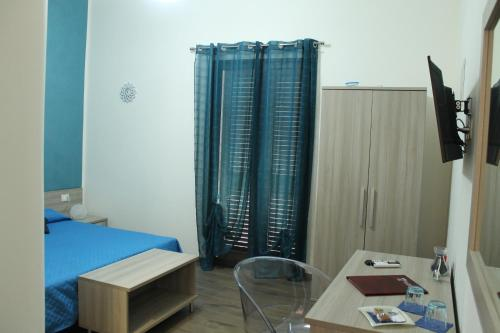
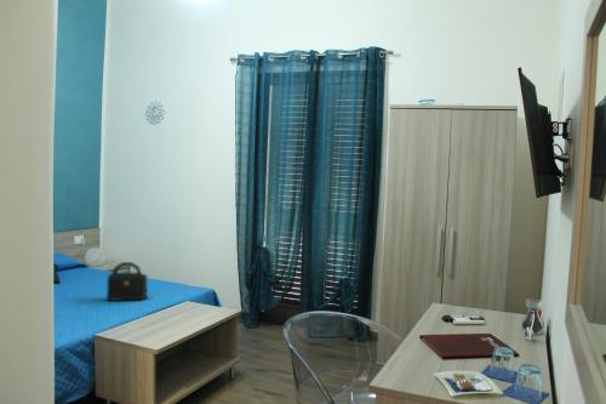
+ handbag (126, 280)
